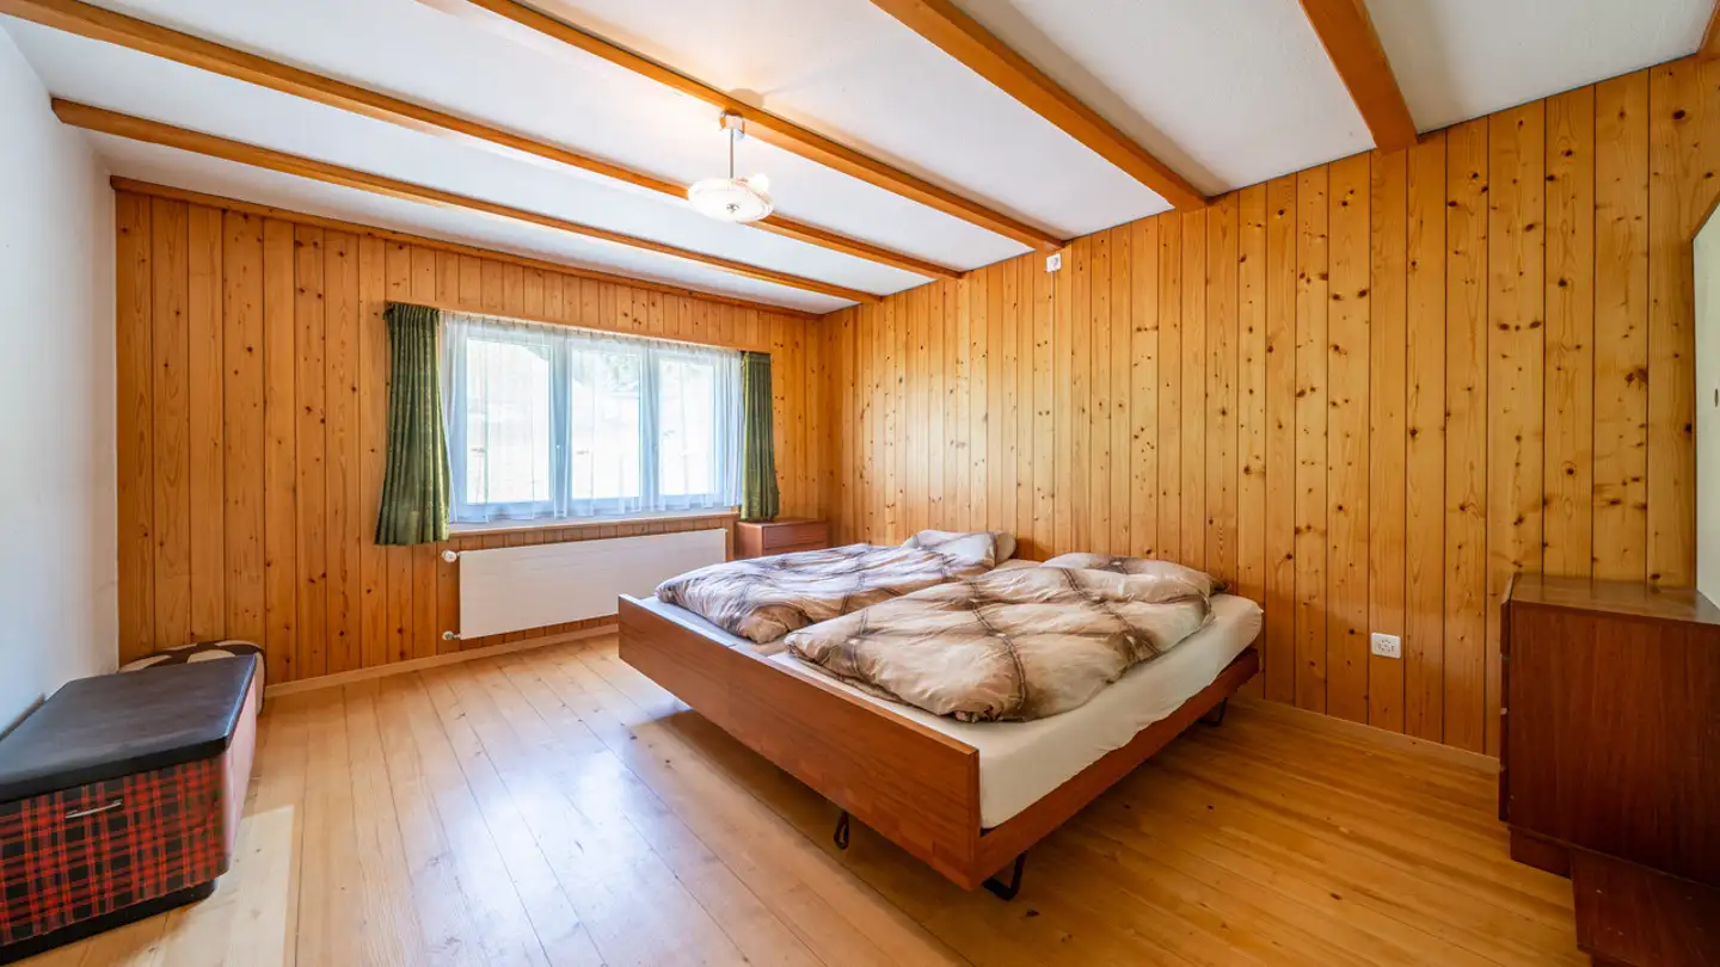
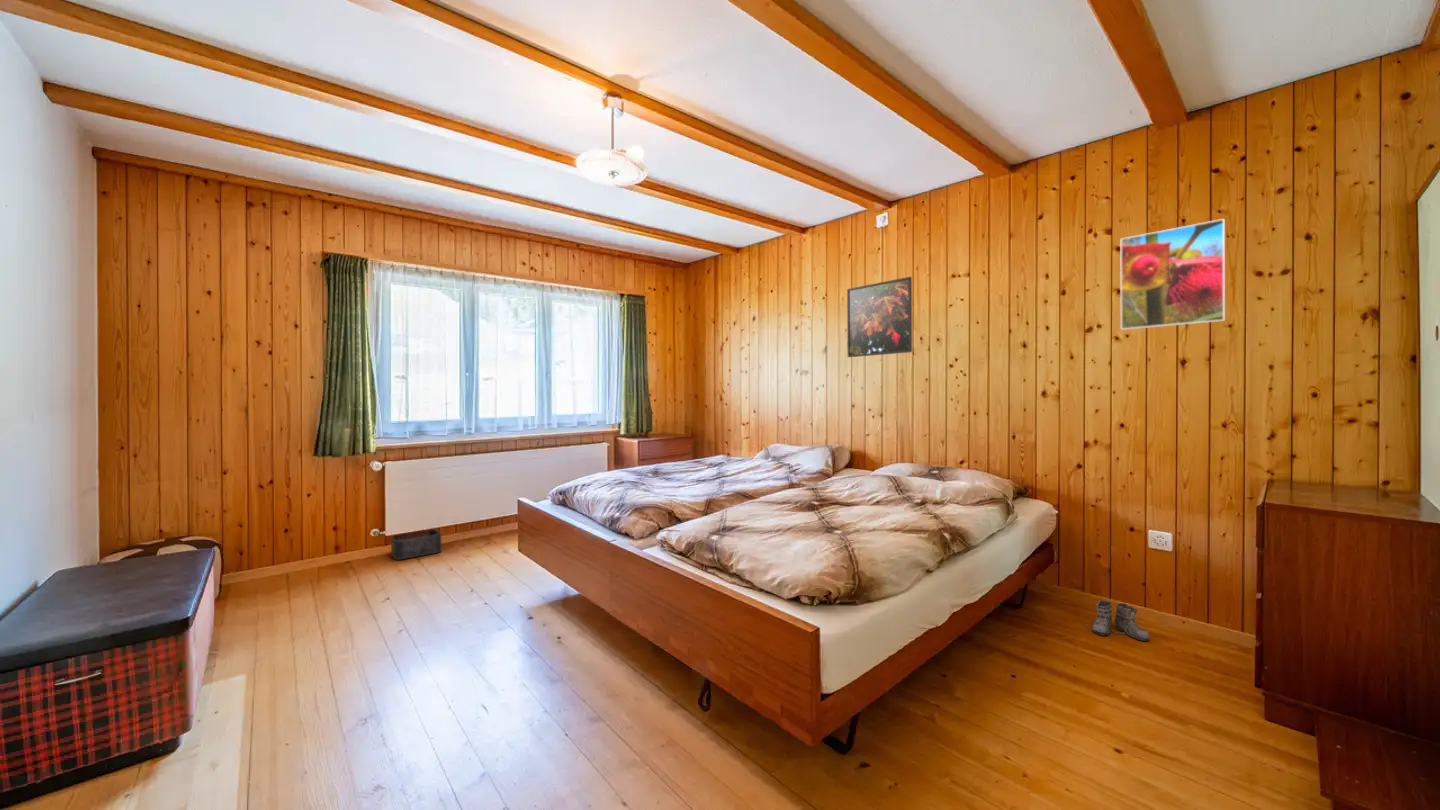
+ storage bin (416, 544)
+ boots (1115, 618)
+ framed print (878, 319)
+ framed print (1170, 277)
